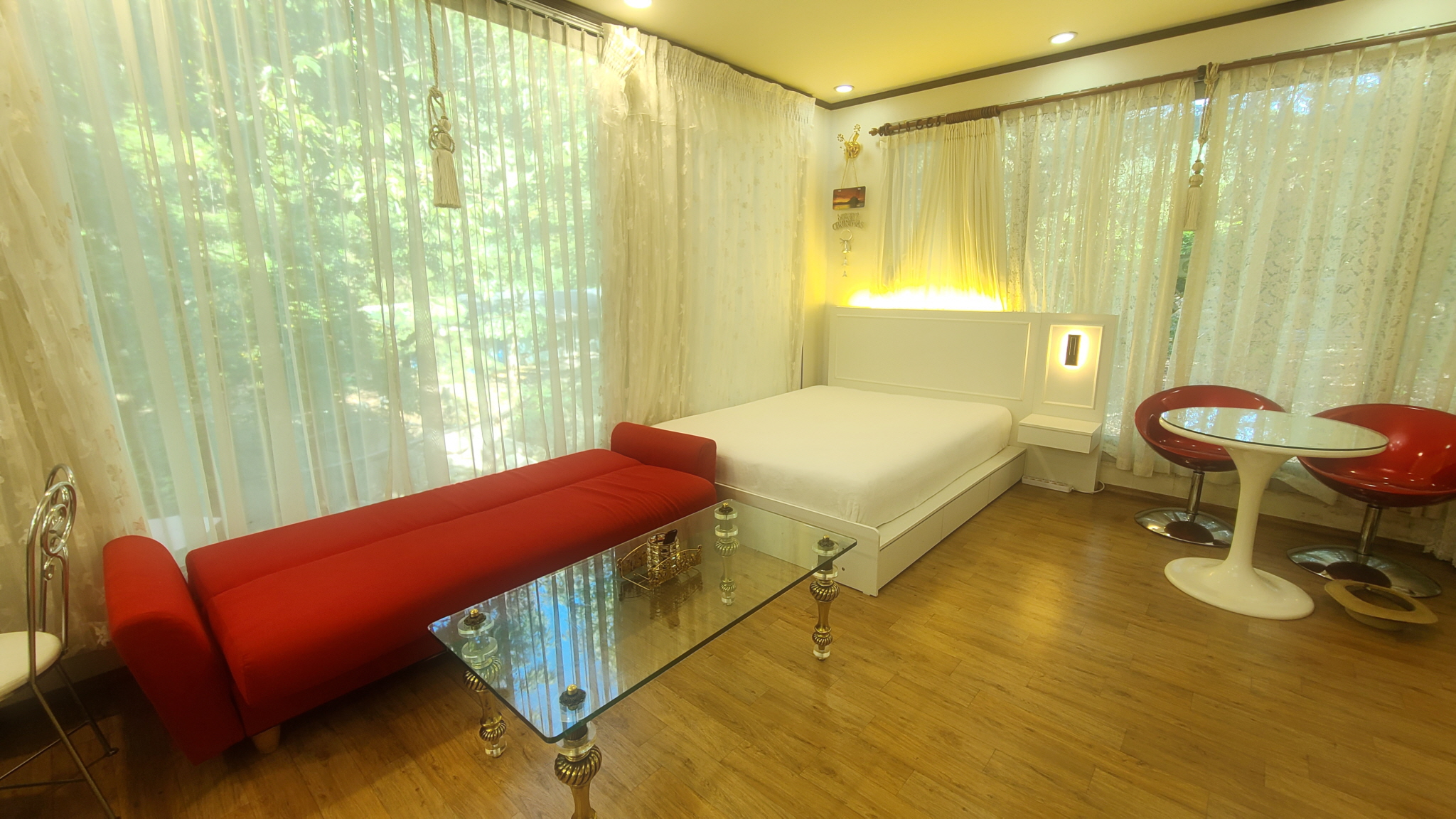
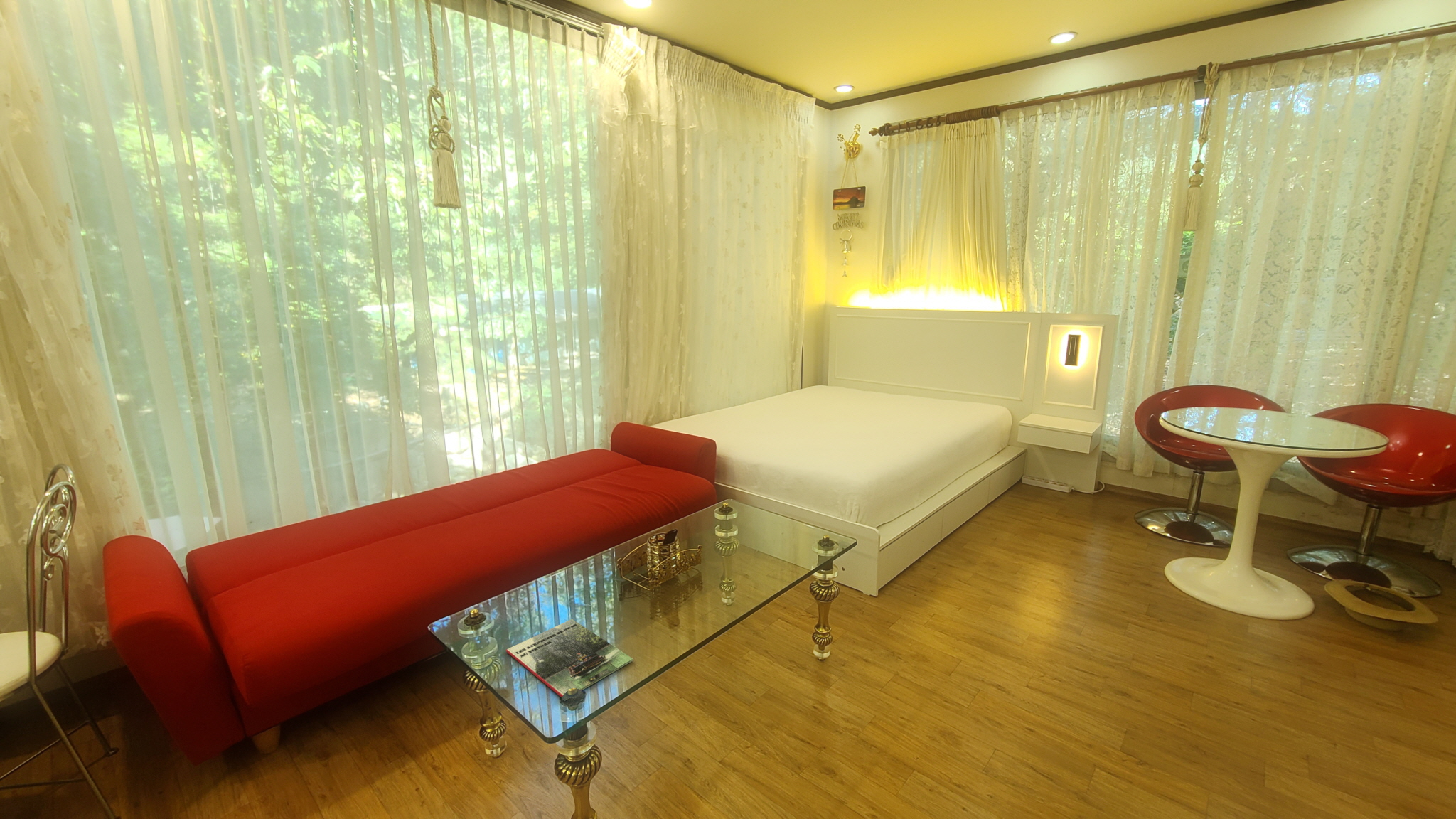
+ magazine (569, 655)
